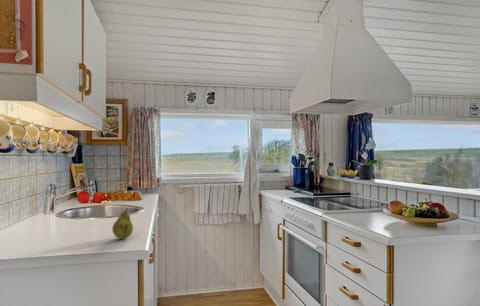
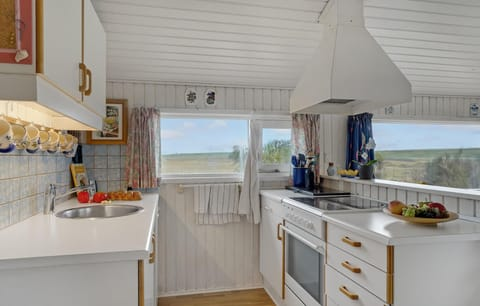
- fruit (122, 223)
